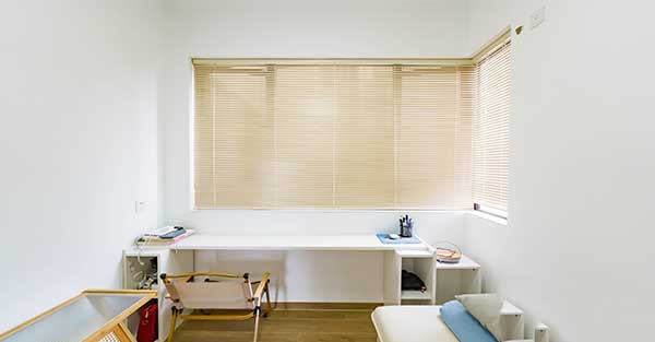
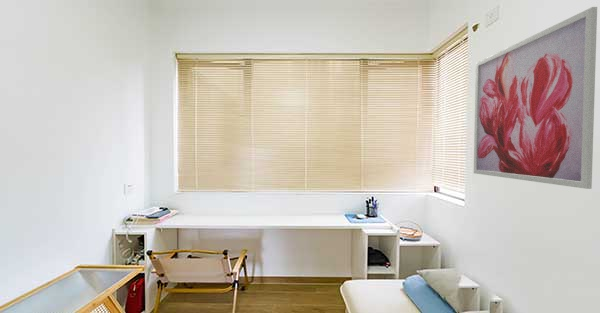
+ wall art (519, 110)
